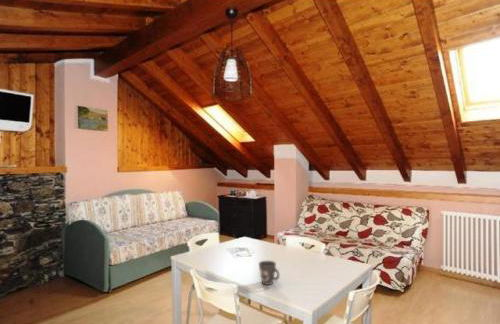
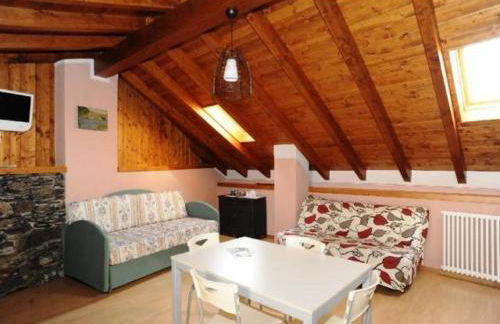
- mug (269, 273)
